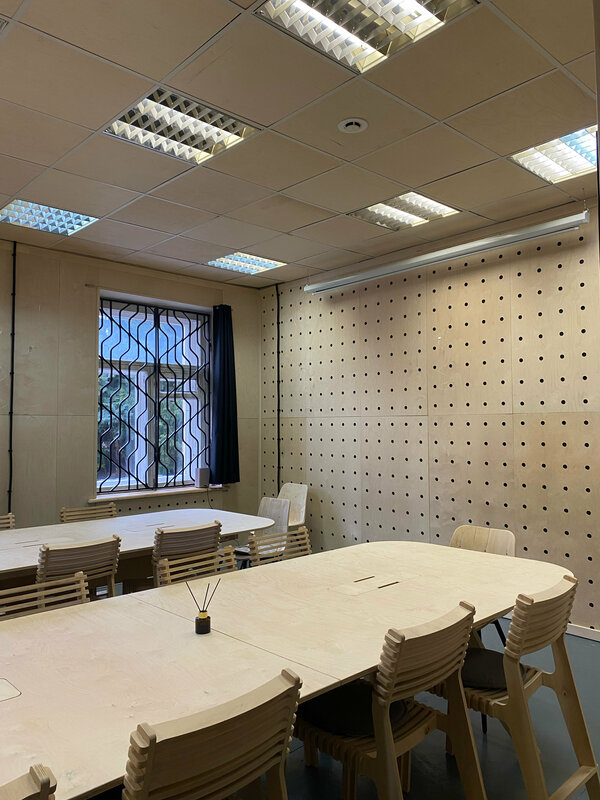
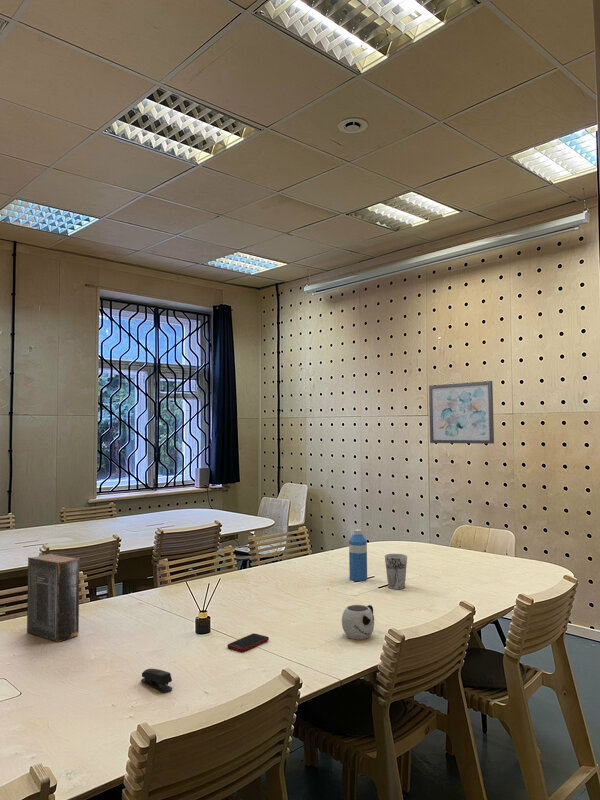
+ cell phone (248, 642)
+ book (54, 595)
+ mug (361, 620)
+ stapler (156, 676)
+ cup (396, 571)
+ water bottle (358, 554)
+ wall art (460, 413)
